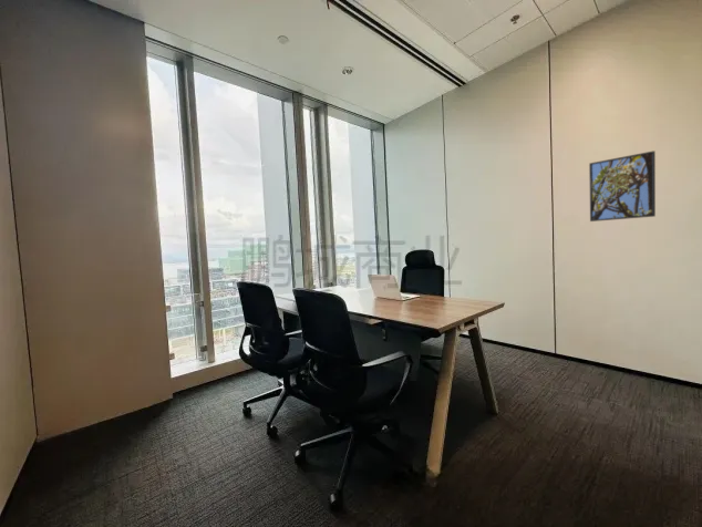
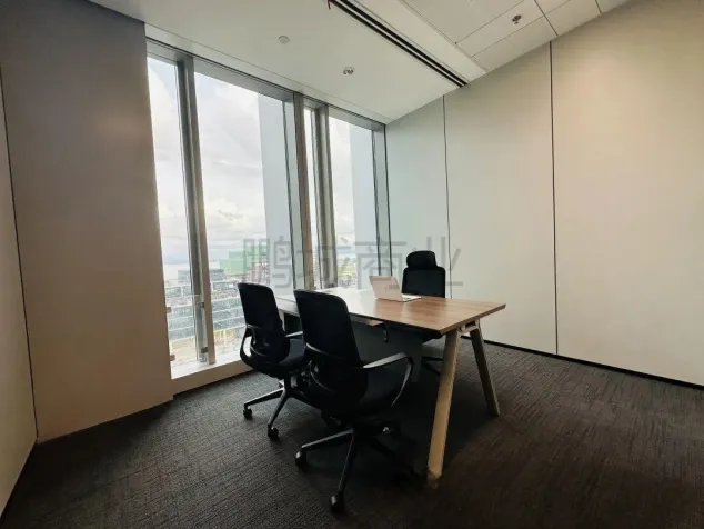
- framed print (620, 188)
